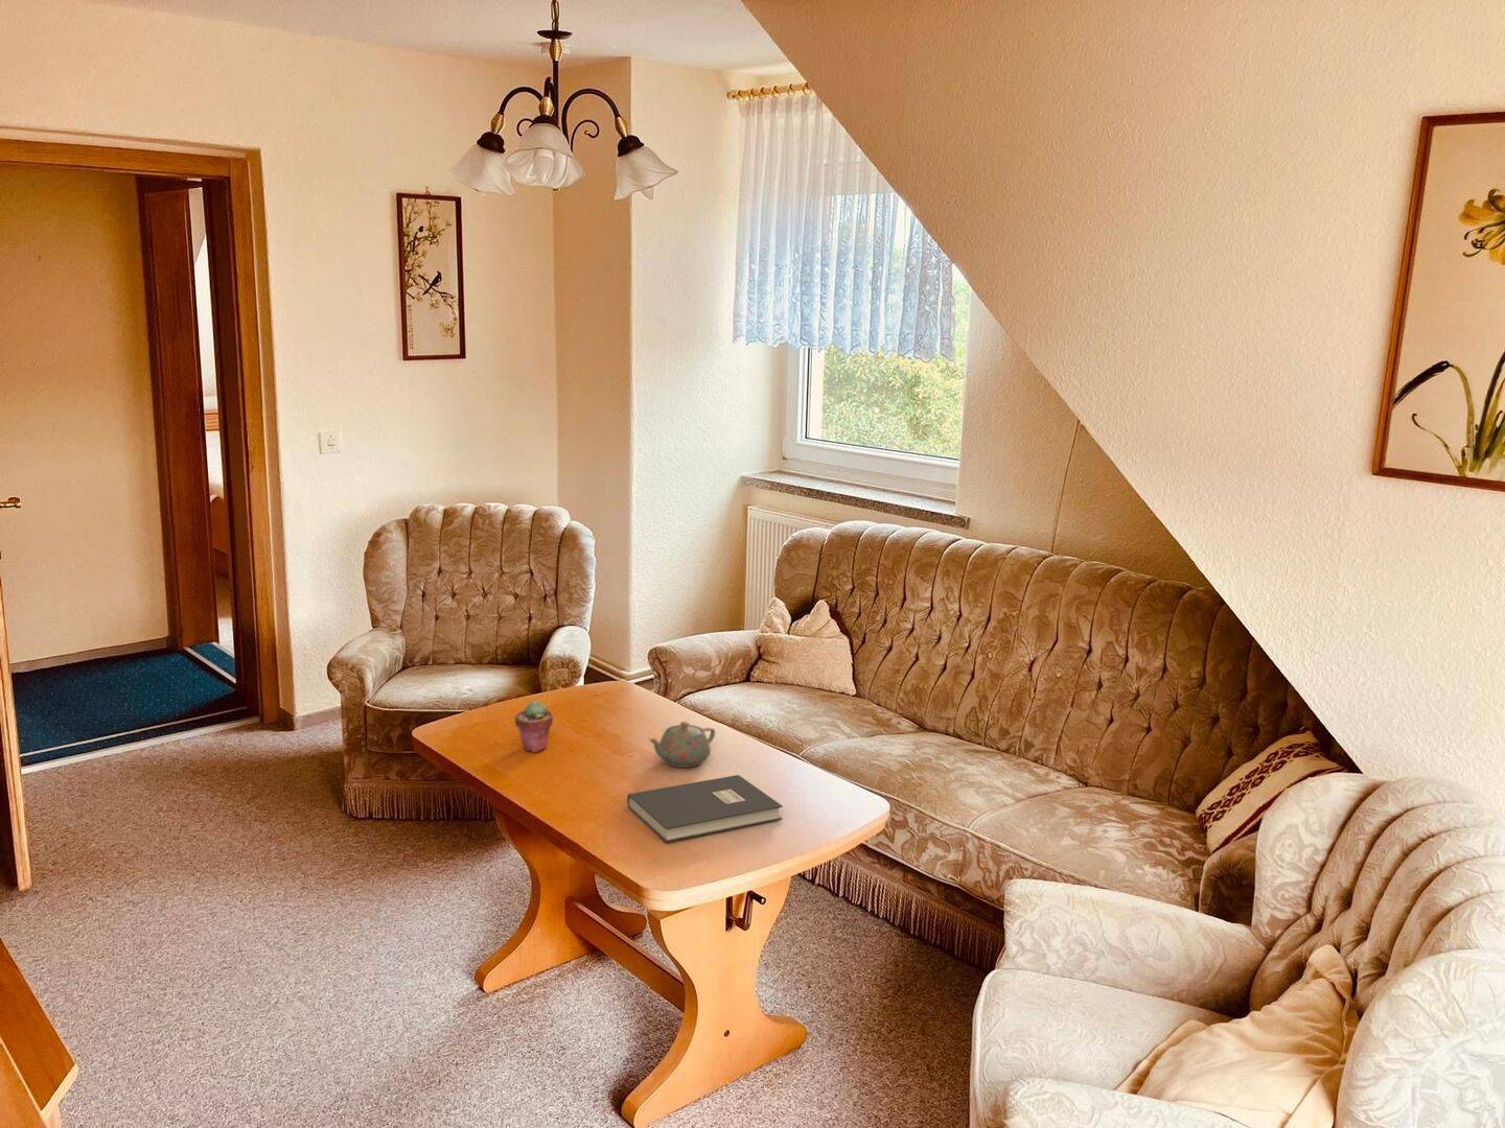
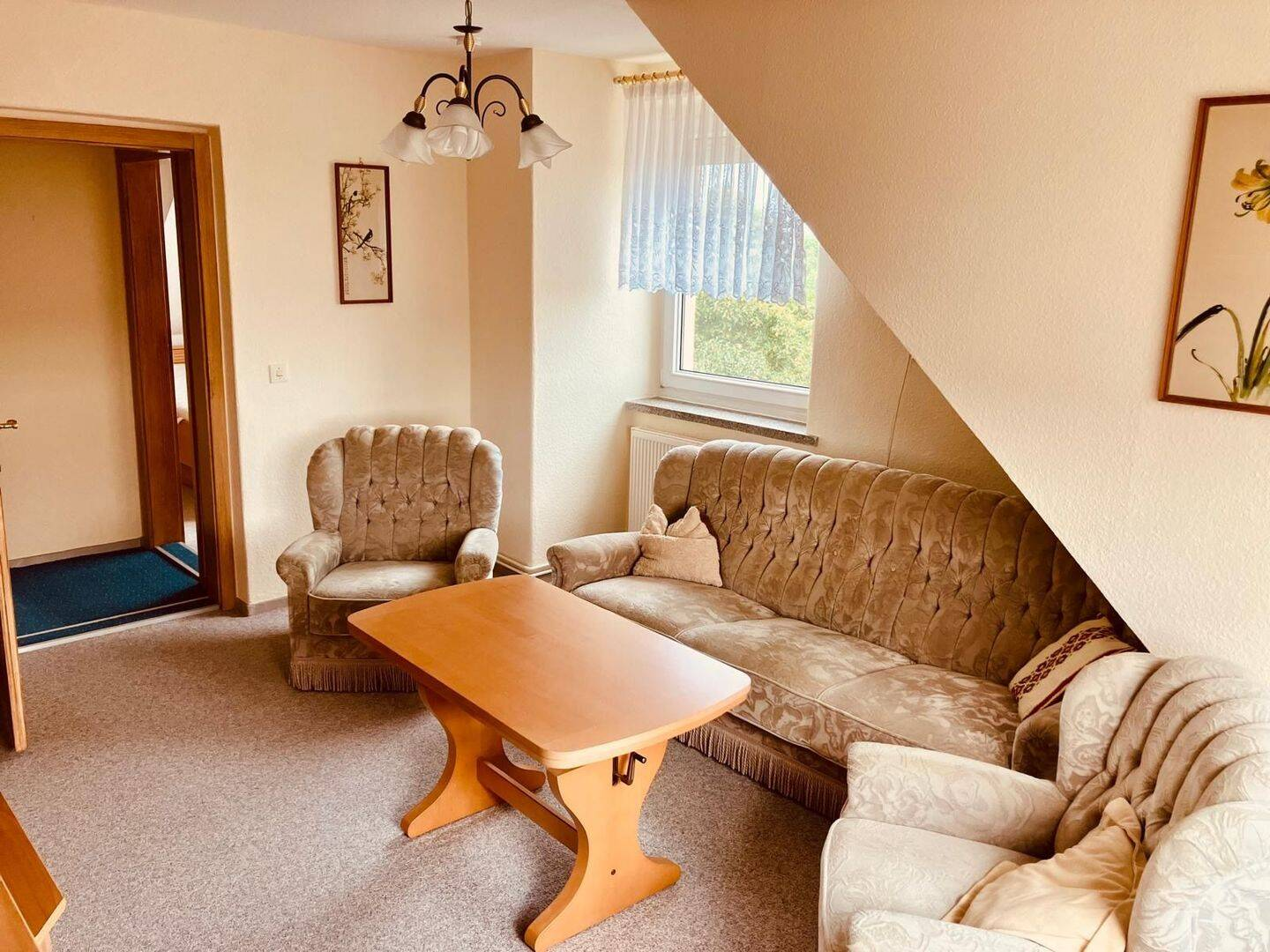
- teapot (681, 743)
- potted succulent (534, 724)
- book (704, 806)
